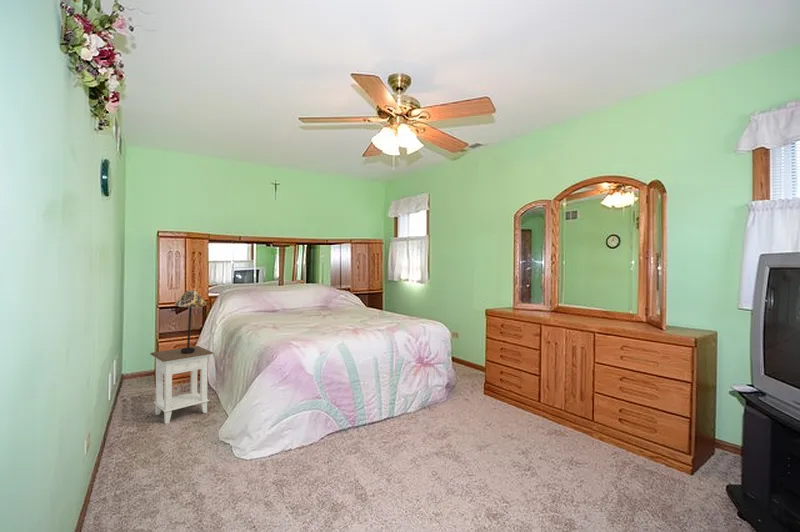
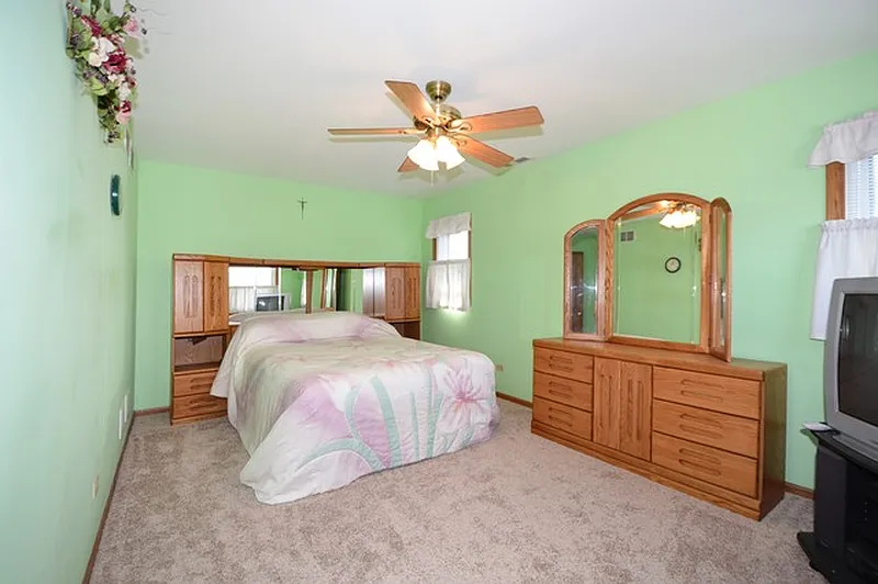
- table lamp (189, 321)
- nightstand (191, 382)
